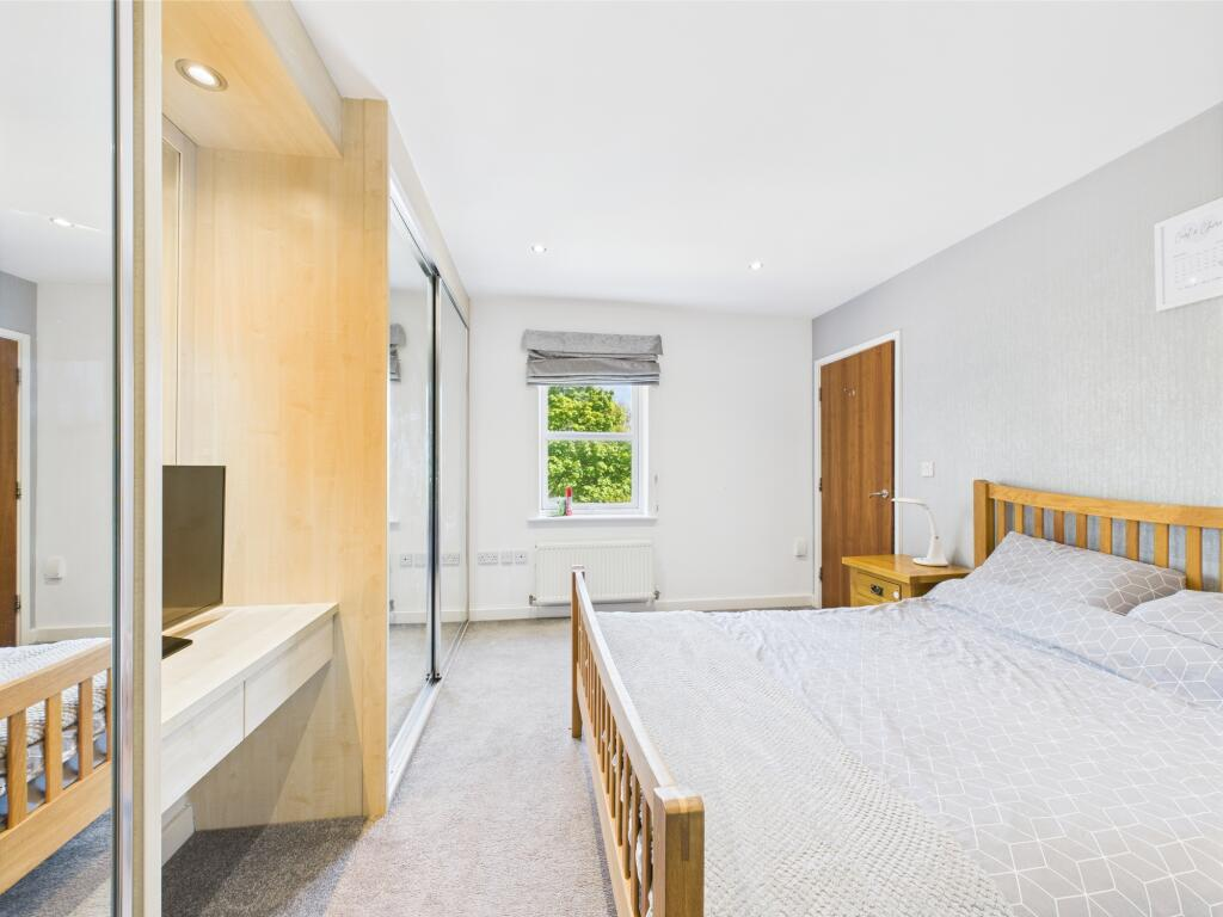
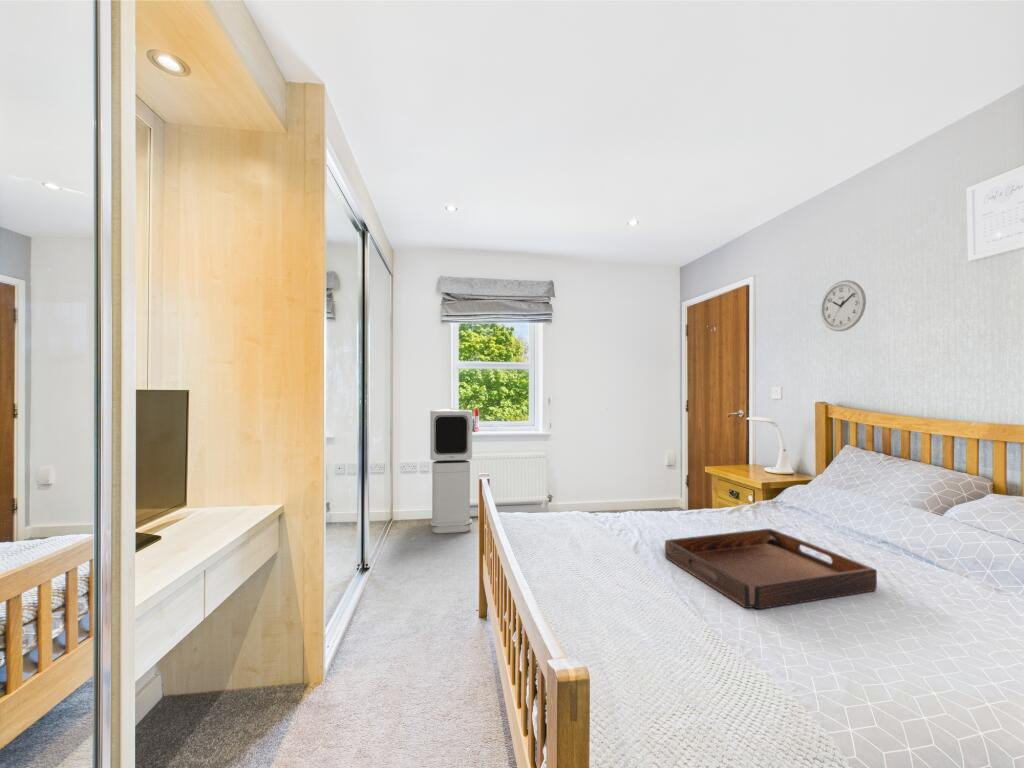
+ wall clock (841, 306)
+ air purifier (450, 468)
+ serving tray (761, 562)
